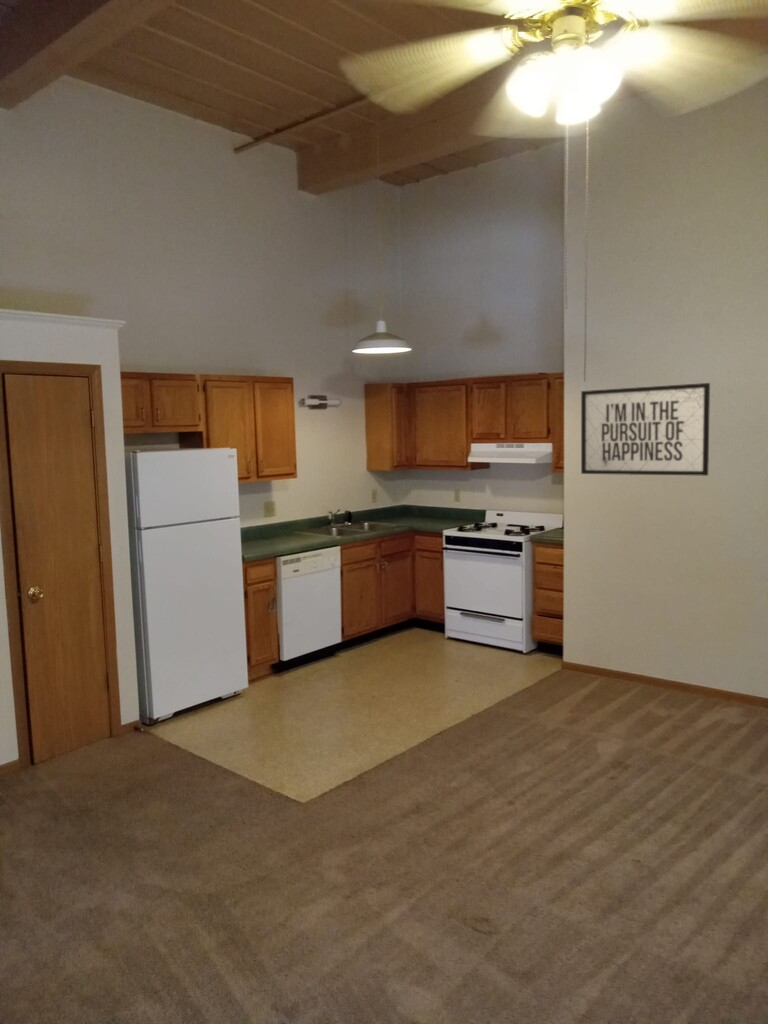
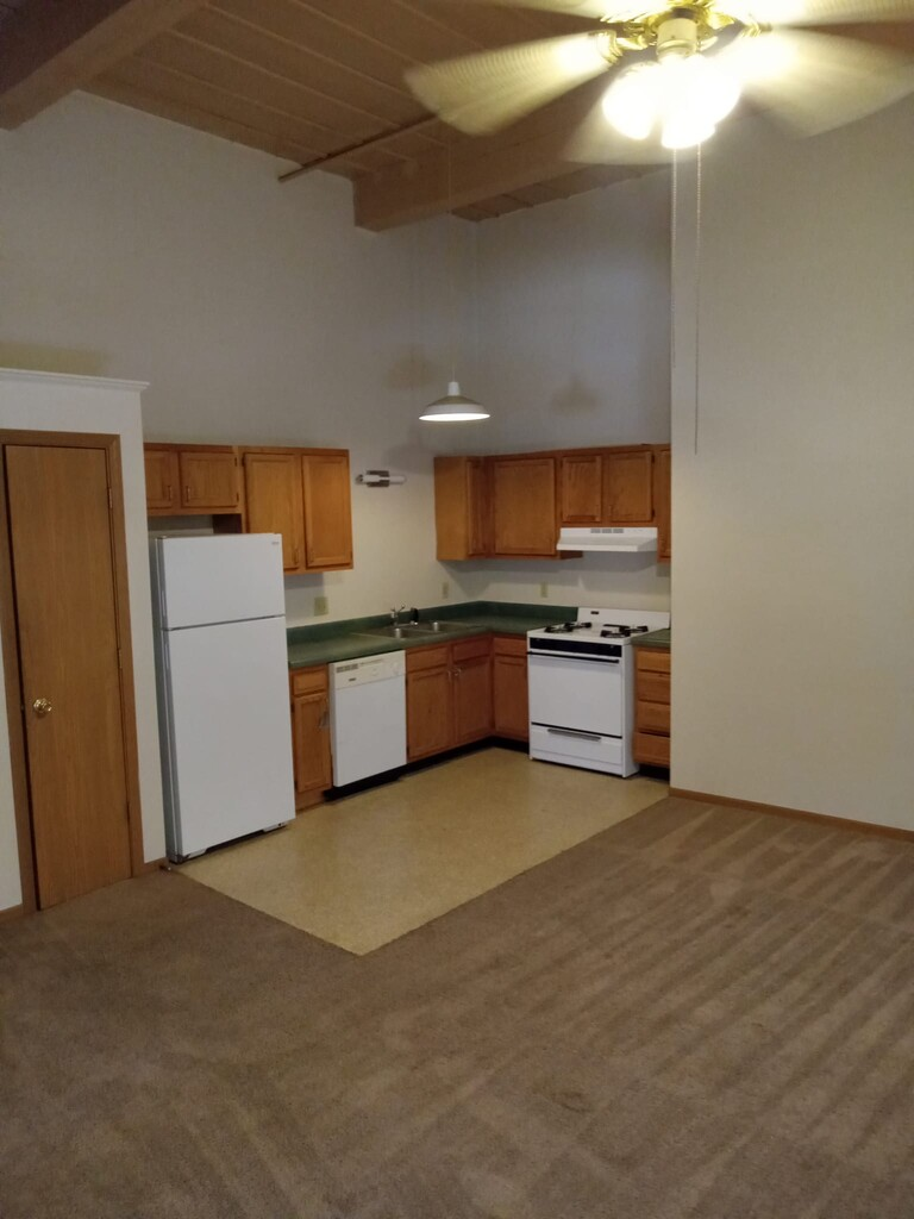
- mirror (641, 431)
